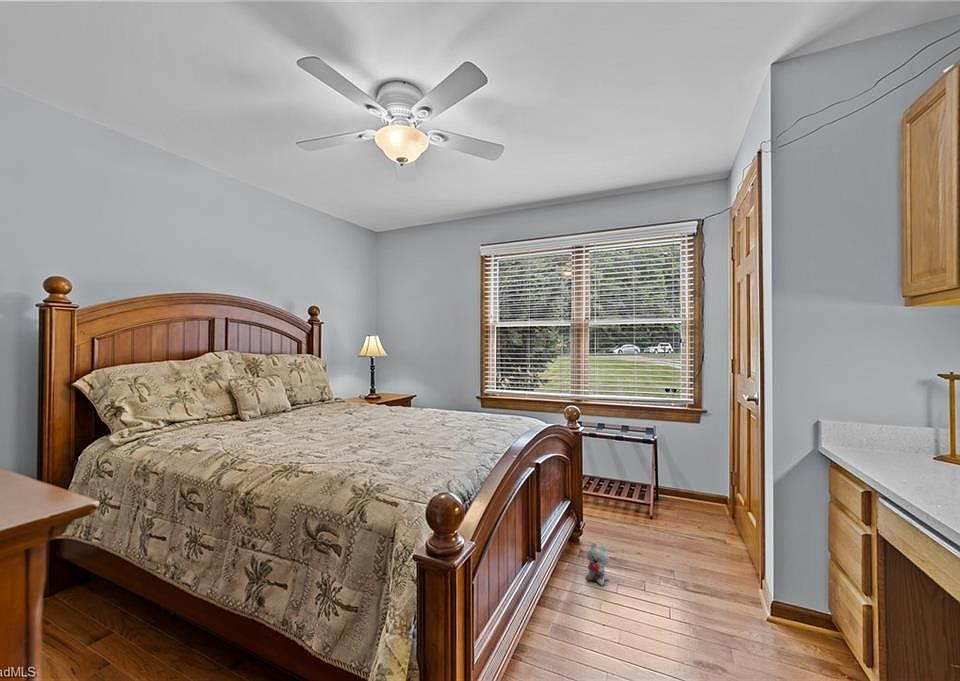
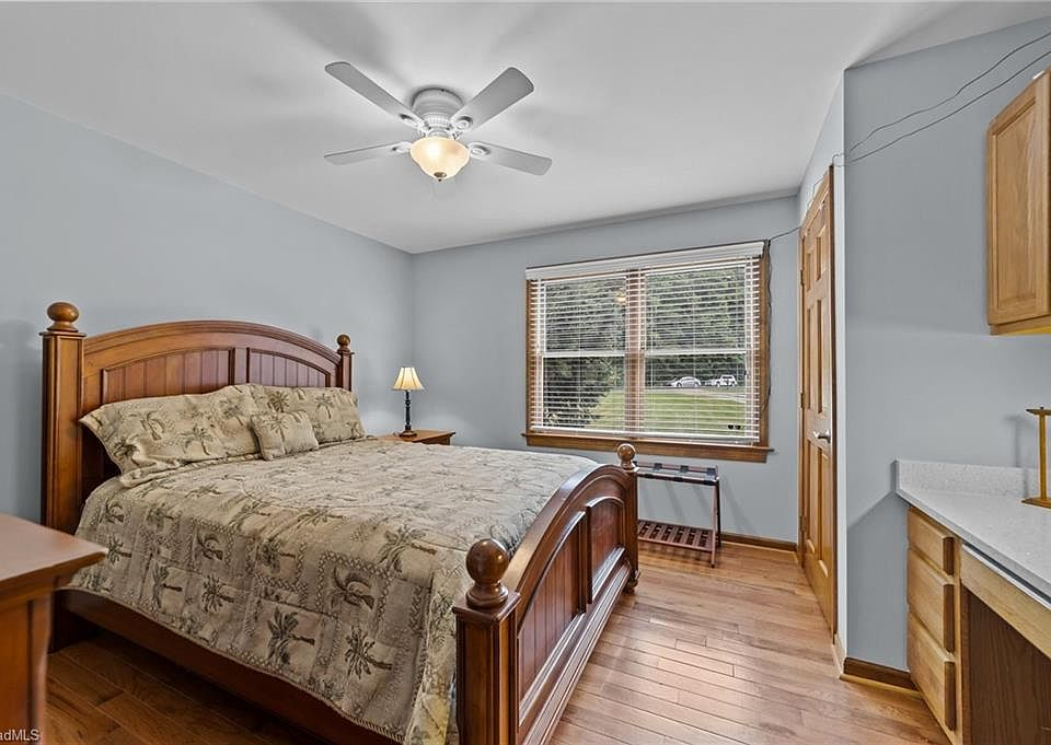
- plush toy (597, 561)
